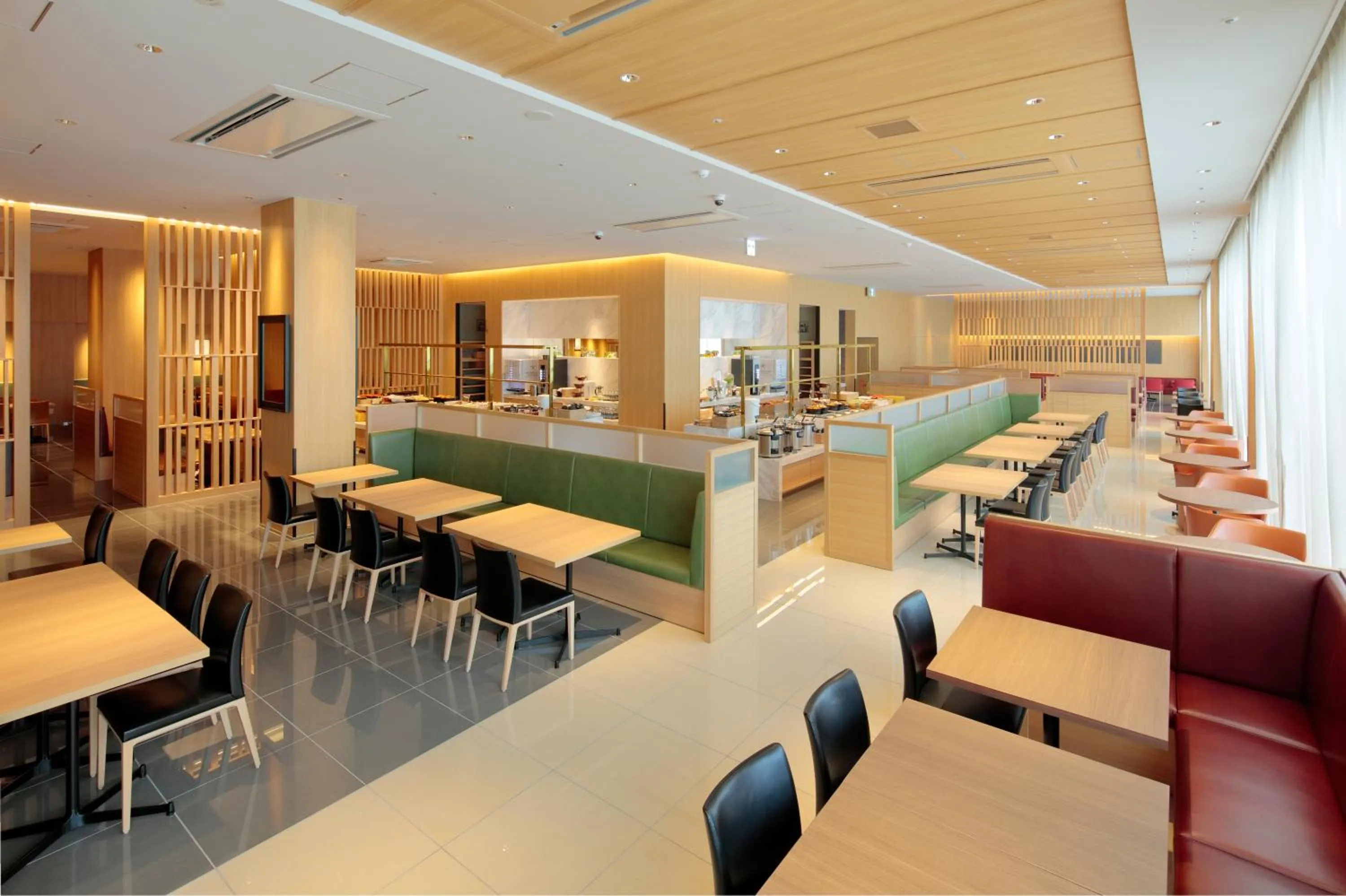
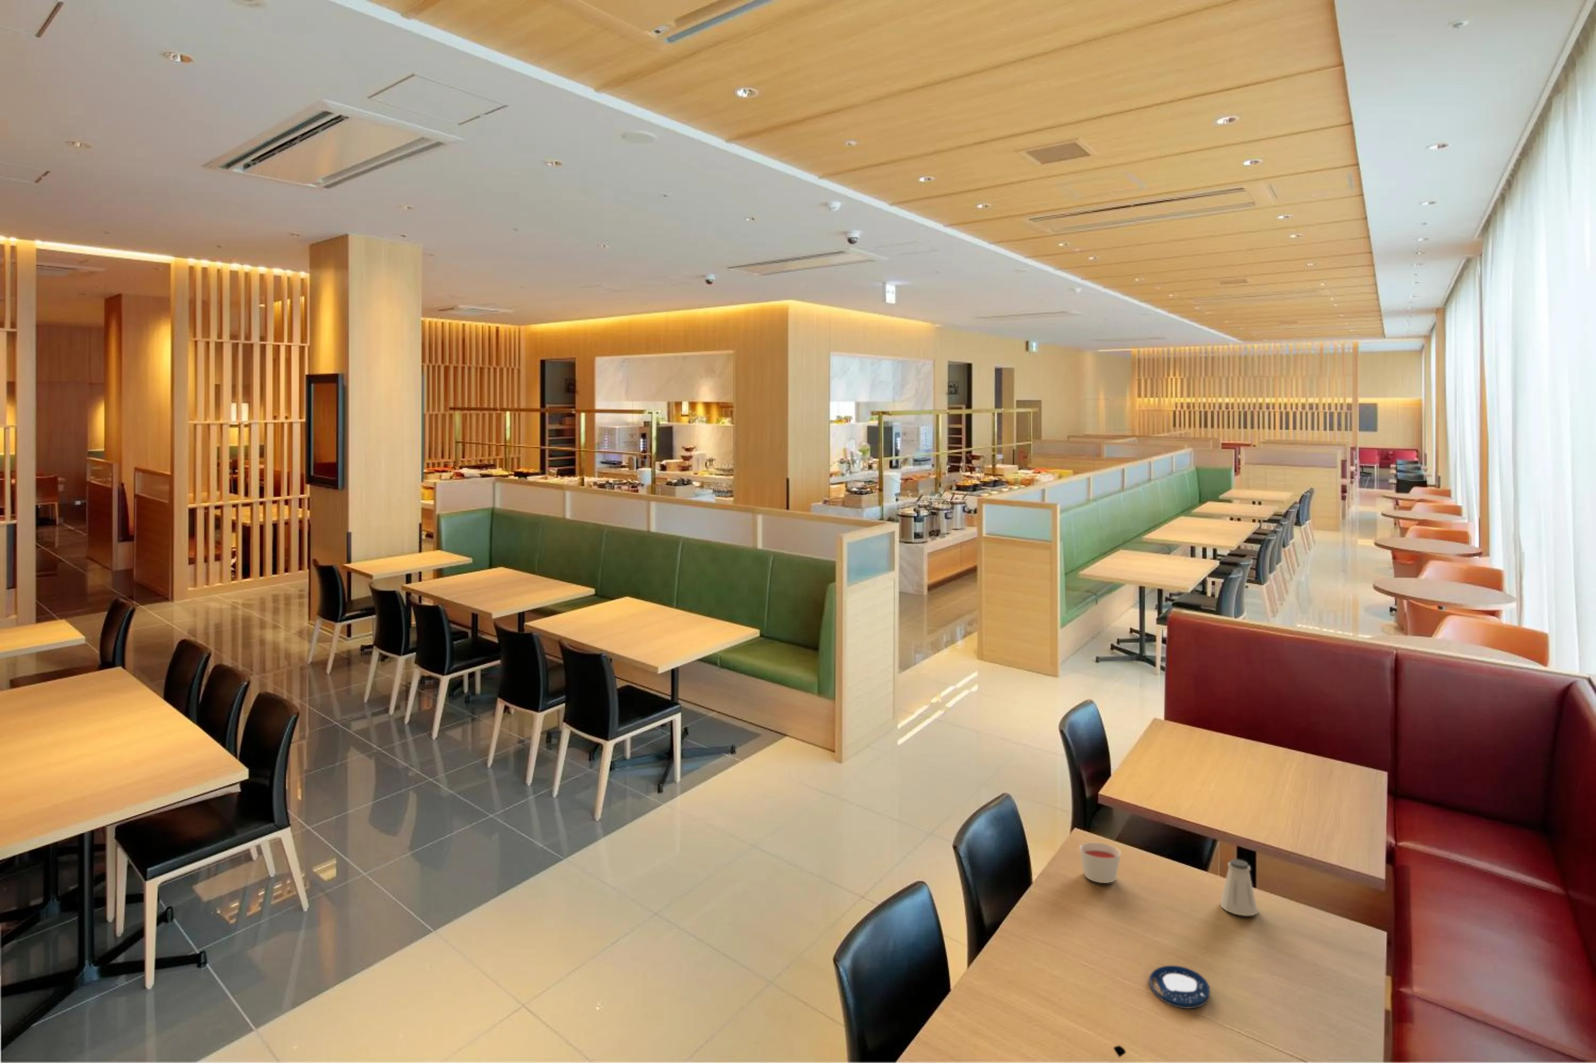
+ plate (1161, 999)
+ candle (1099, 864)
+ saltshaker (1238, 885)
